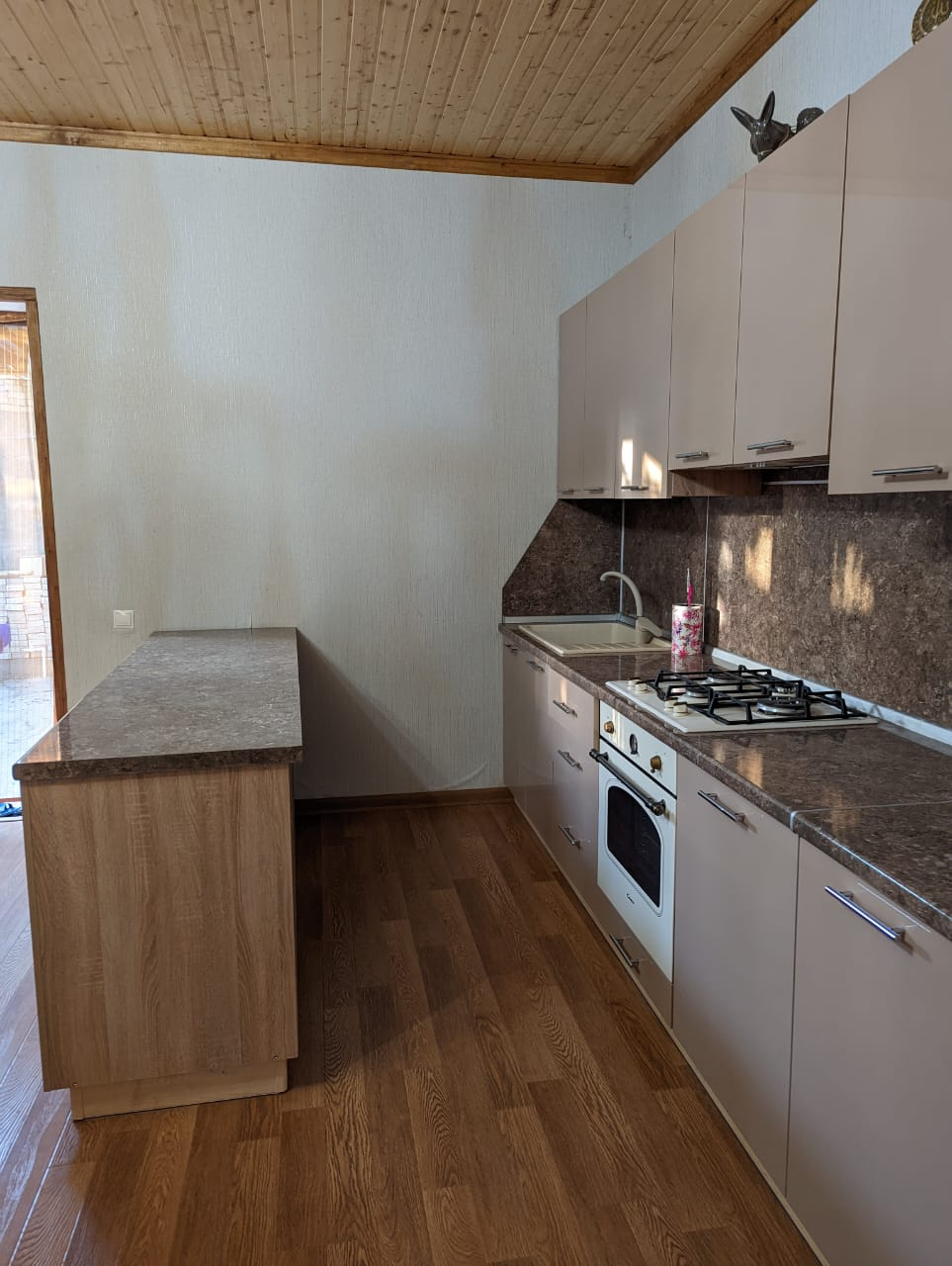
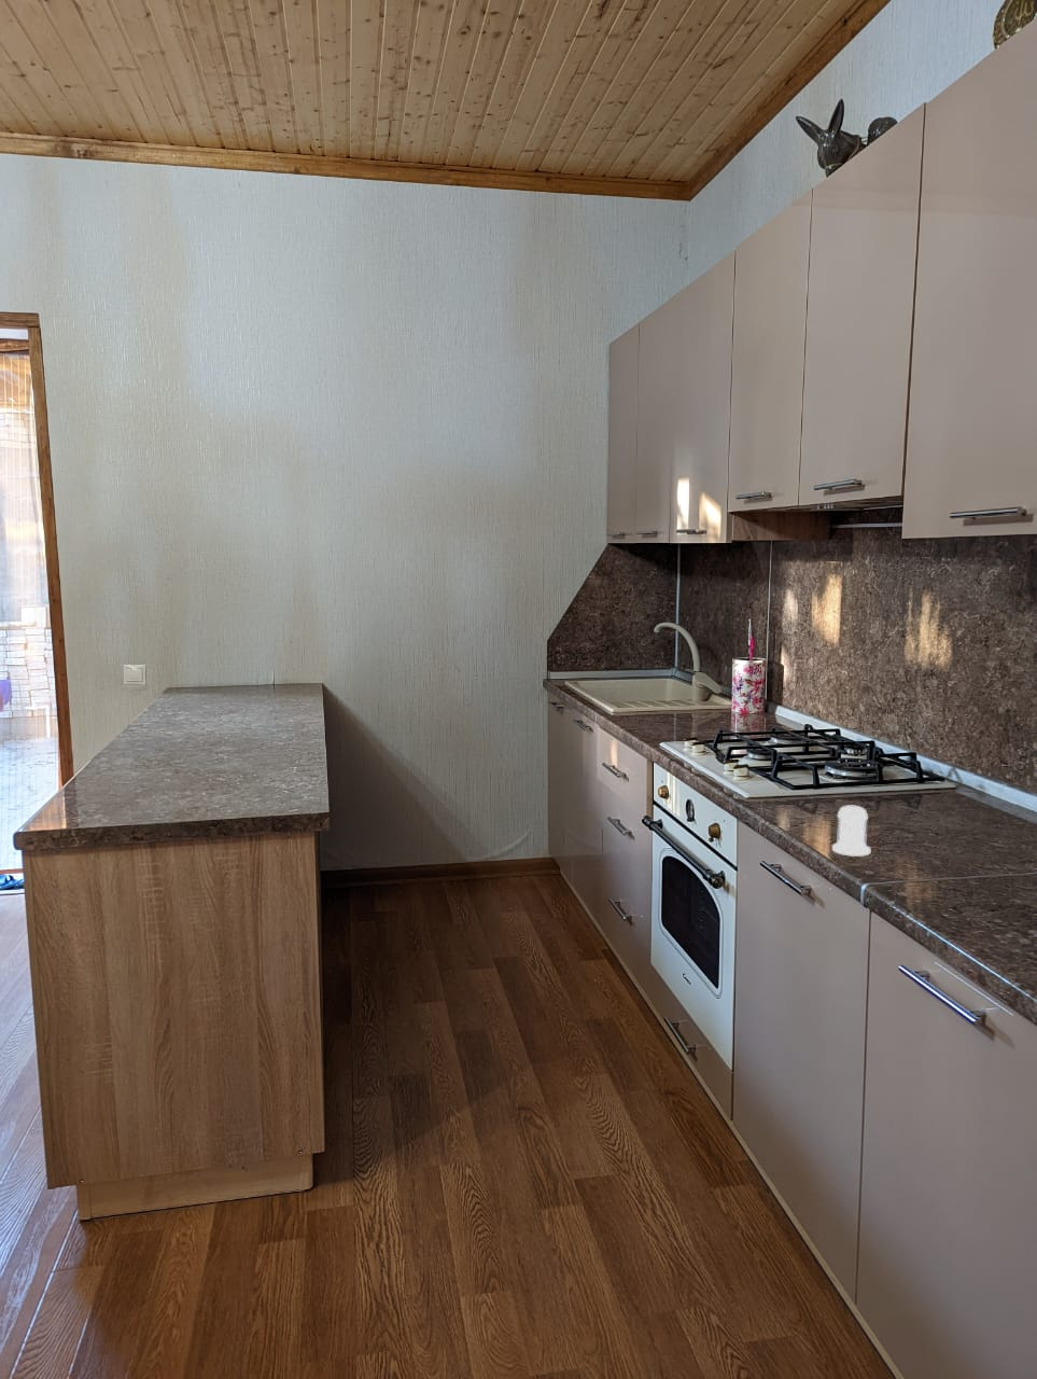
+ salt shaker (852, 829)
